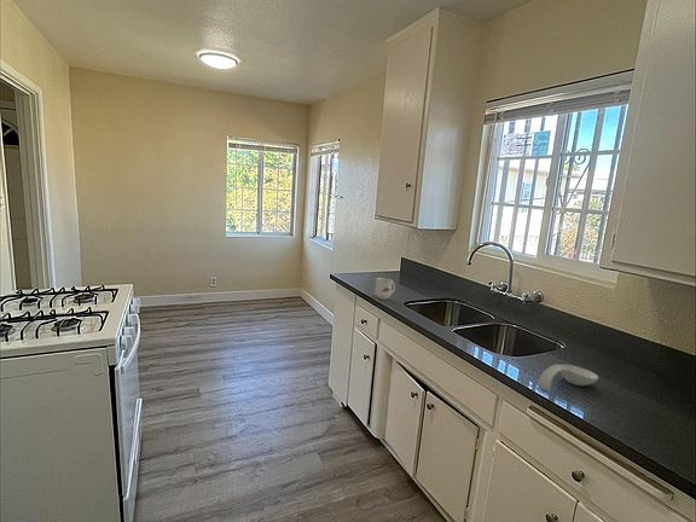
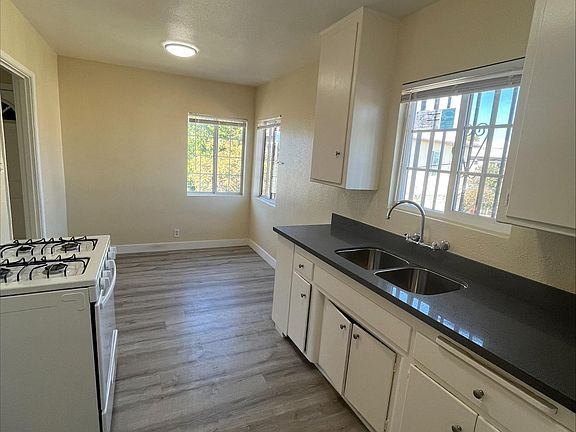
- spoon rest (567, 375)
- mug (385, 289)
